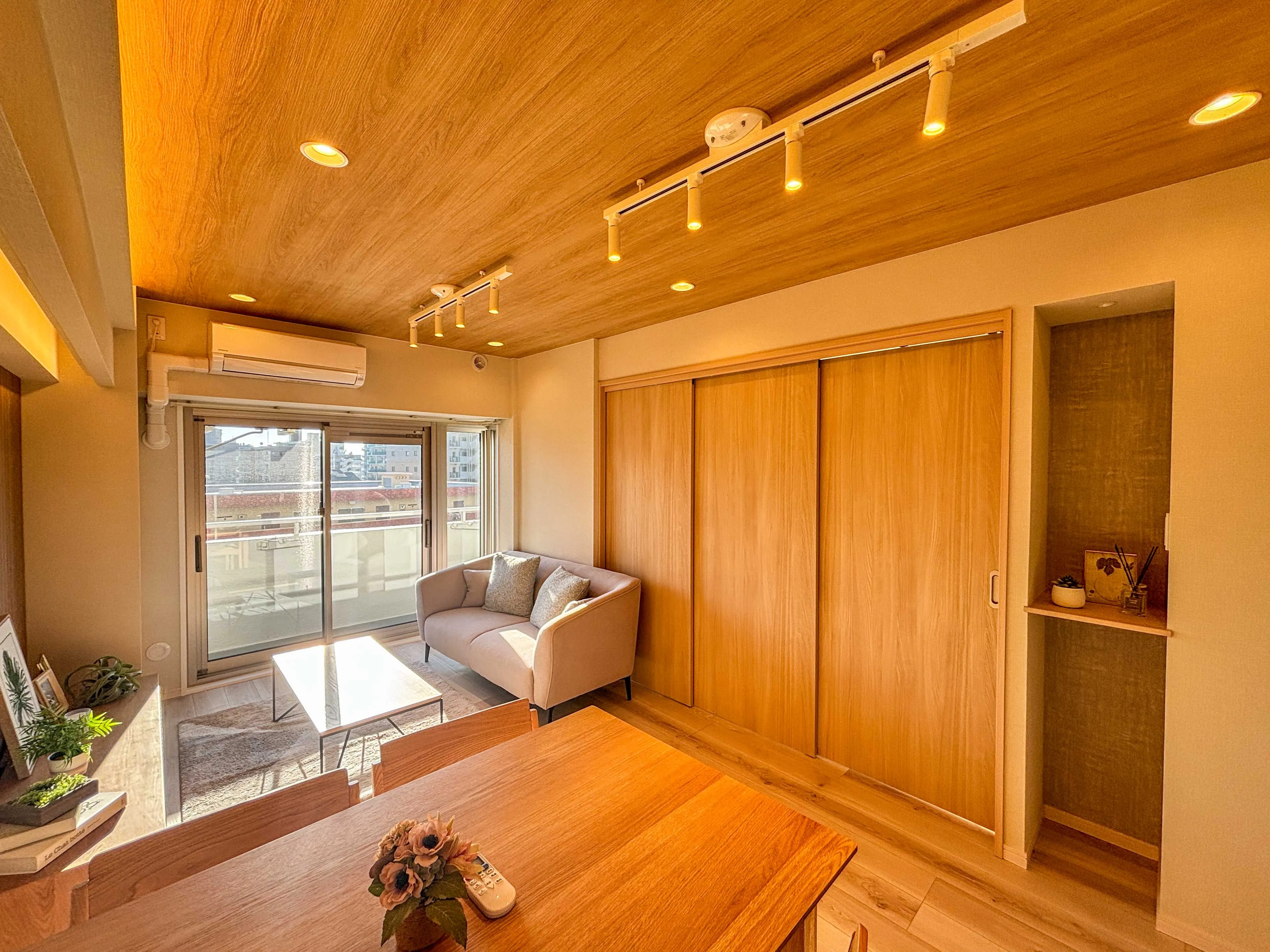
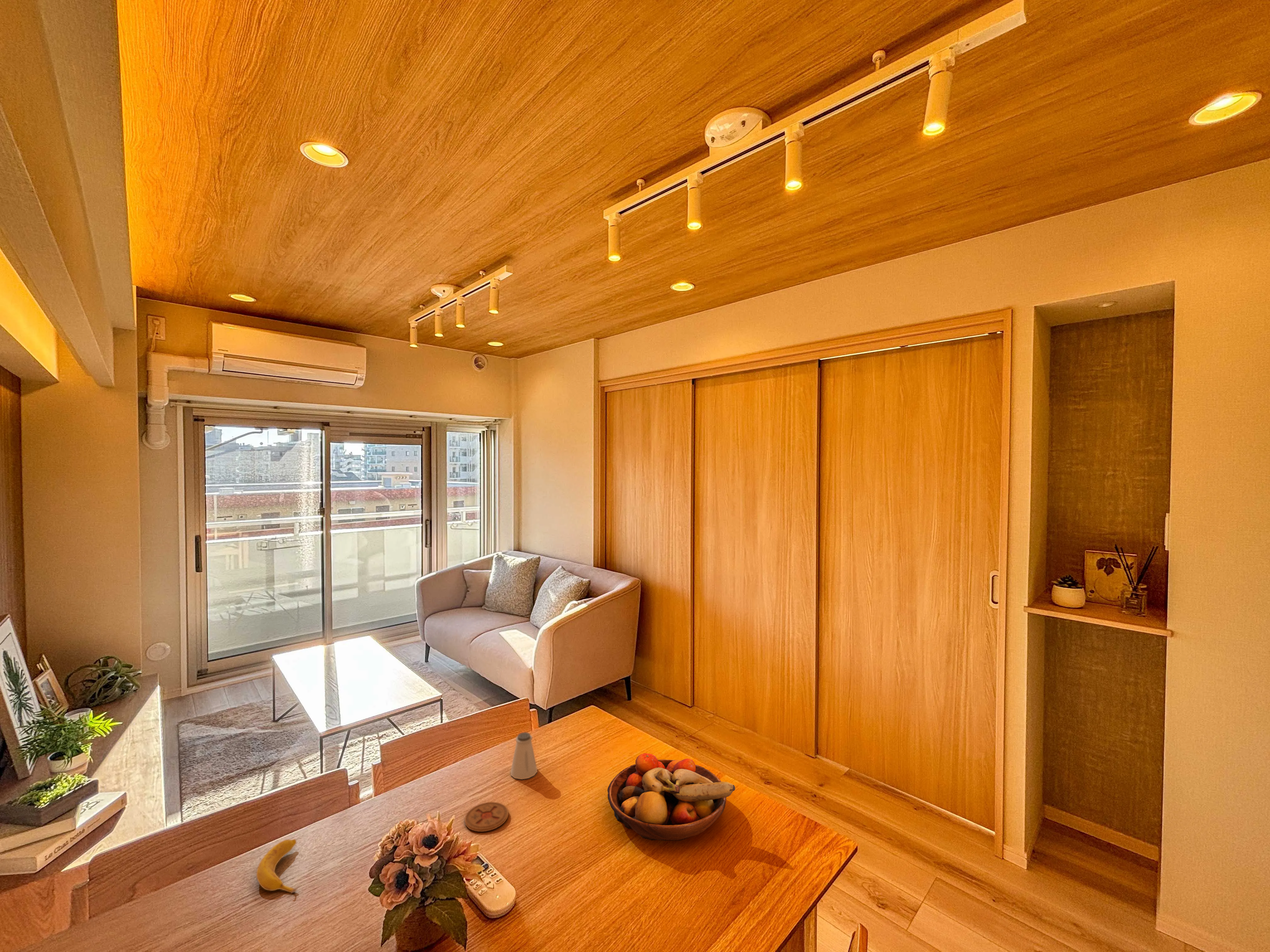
+ saltshaker (524, 753)
+ fruit bowl (668, 785)
+ coaster (487, 816)
+ banana (279, 860)
